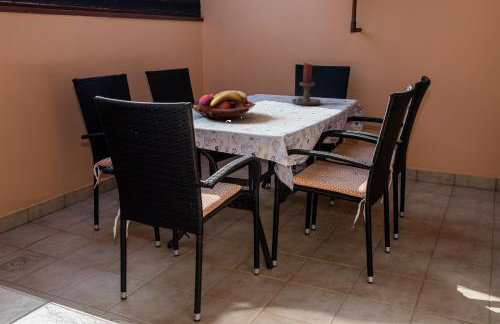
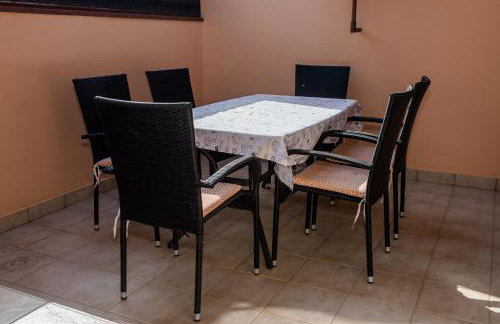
- fruit basket (223, 103)
- candle holder (305, 83)
